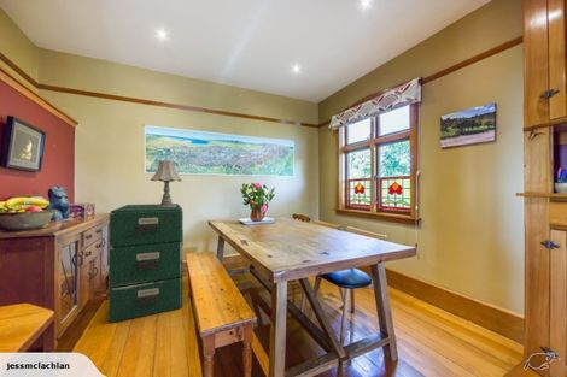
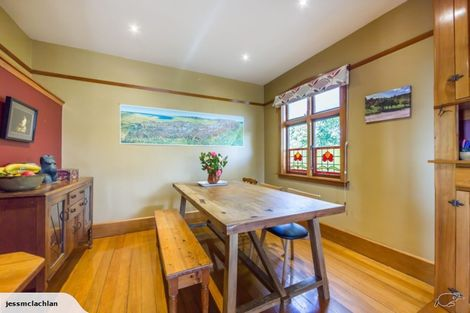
- table lamp (165, 183)
- filing cabinet (151, 251)
